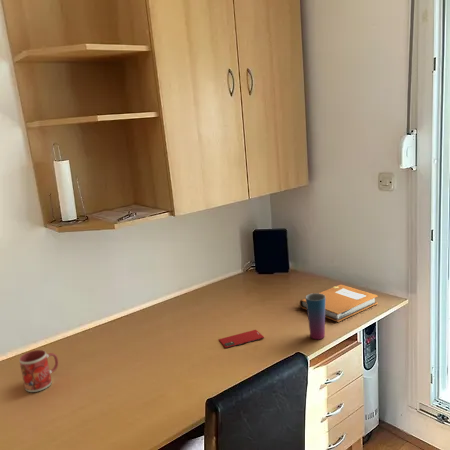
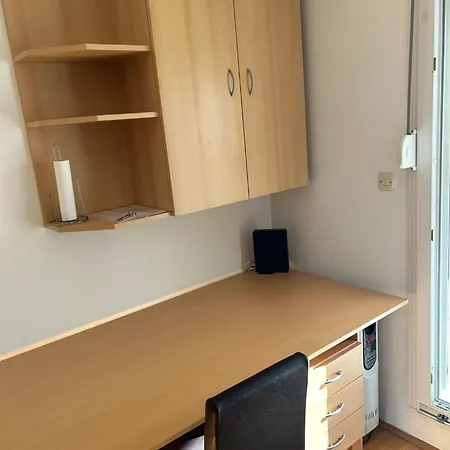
- mug (41, 368)
- notebook (339, 300)
- smartphone (241, 338)
- cup (316, 316)
